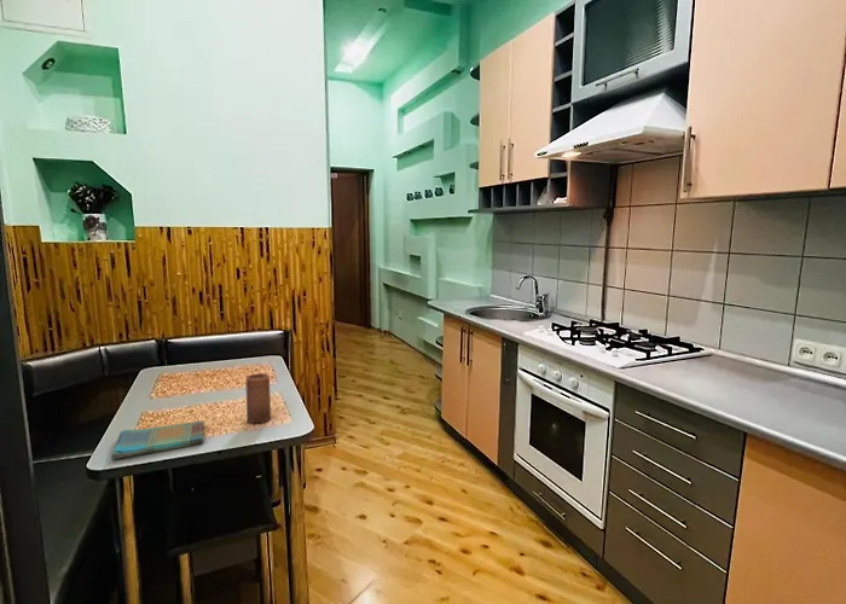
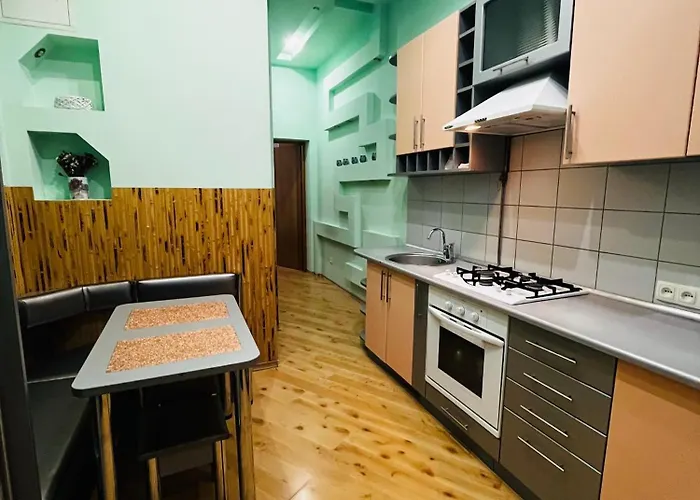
- dish towel (161, 436)
- candle (257, 397)
